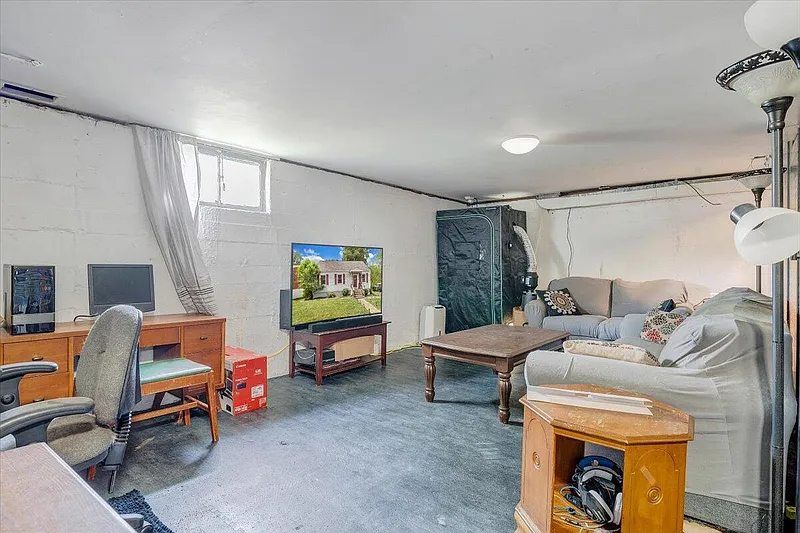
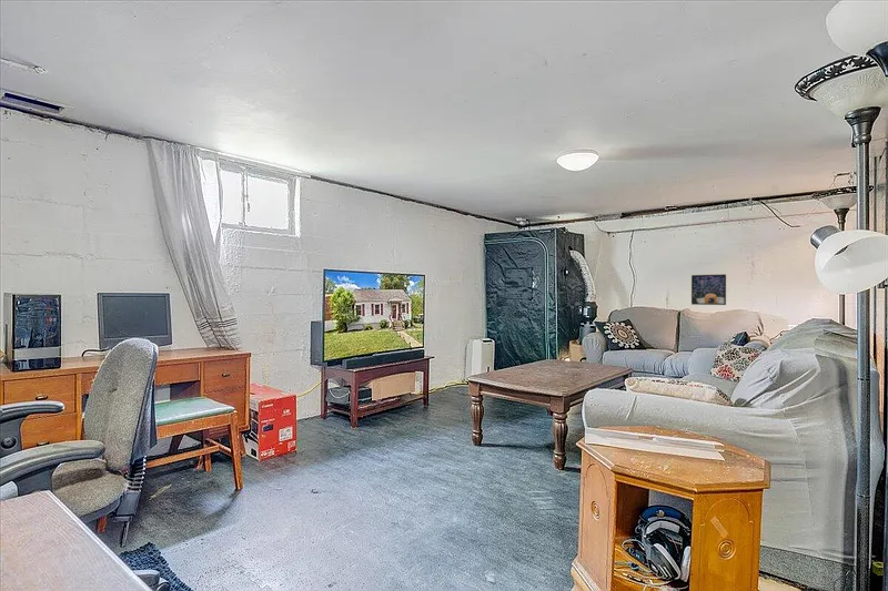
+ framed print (708, 289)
